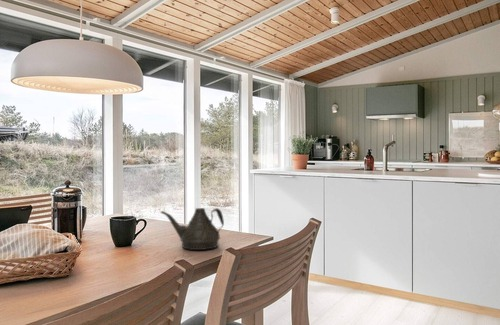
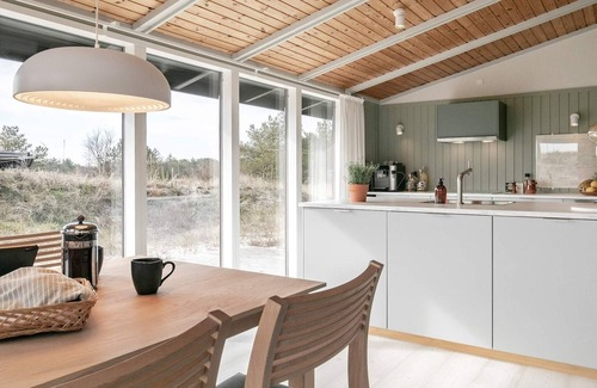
- teapot (192, 227)
